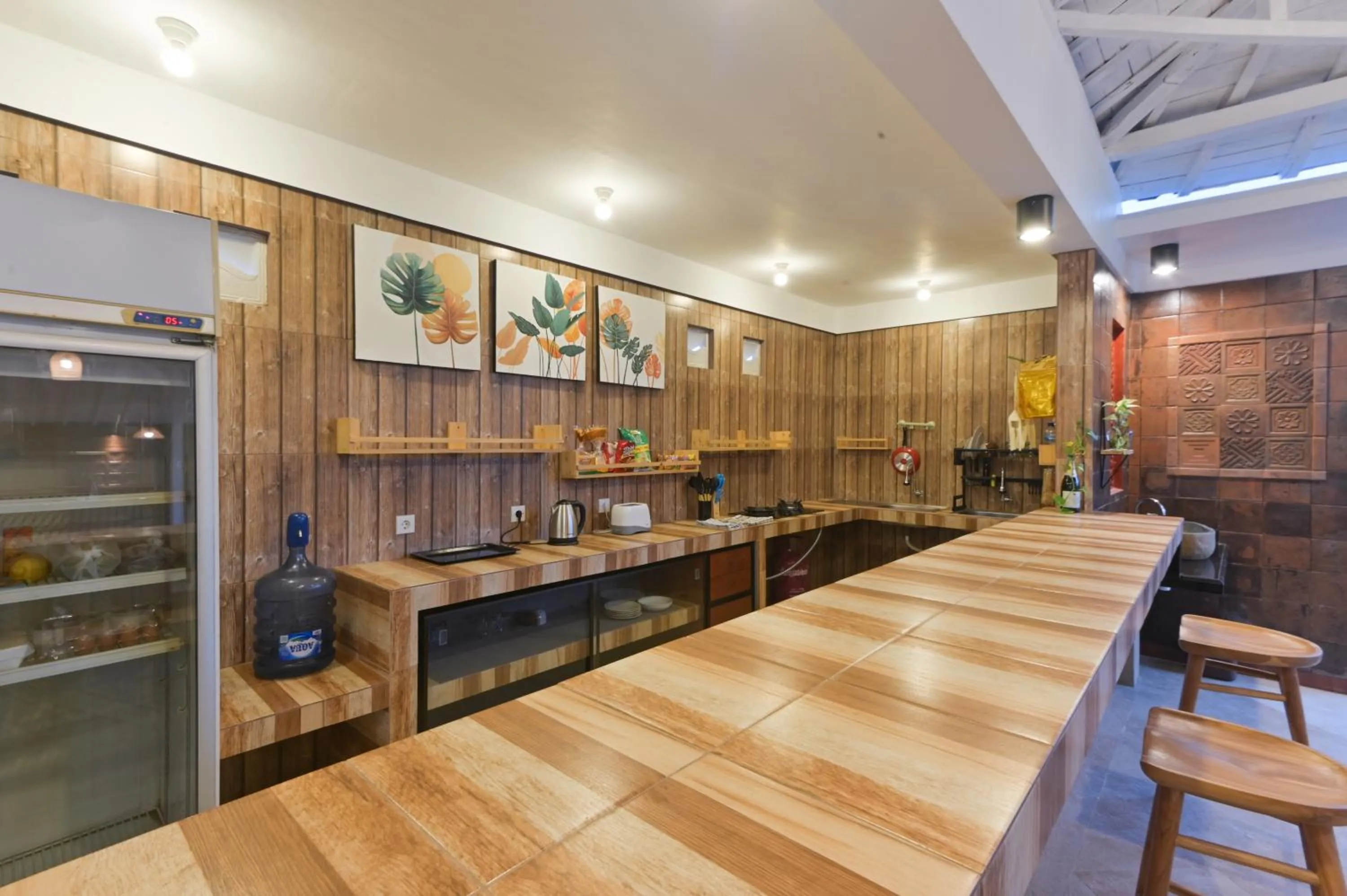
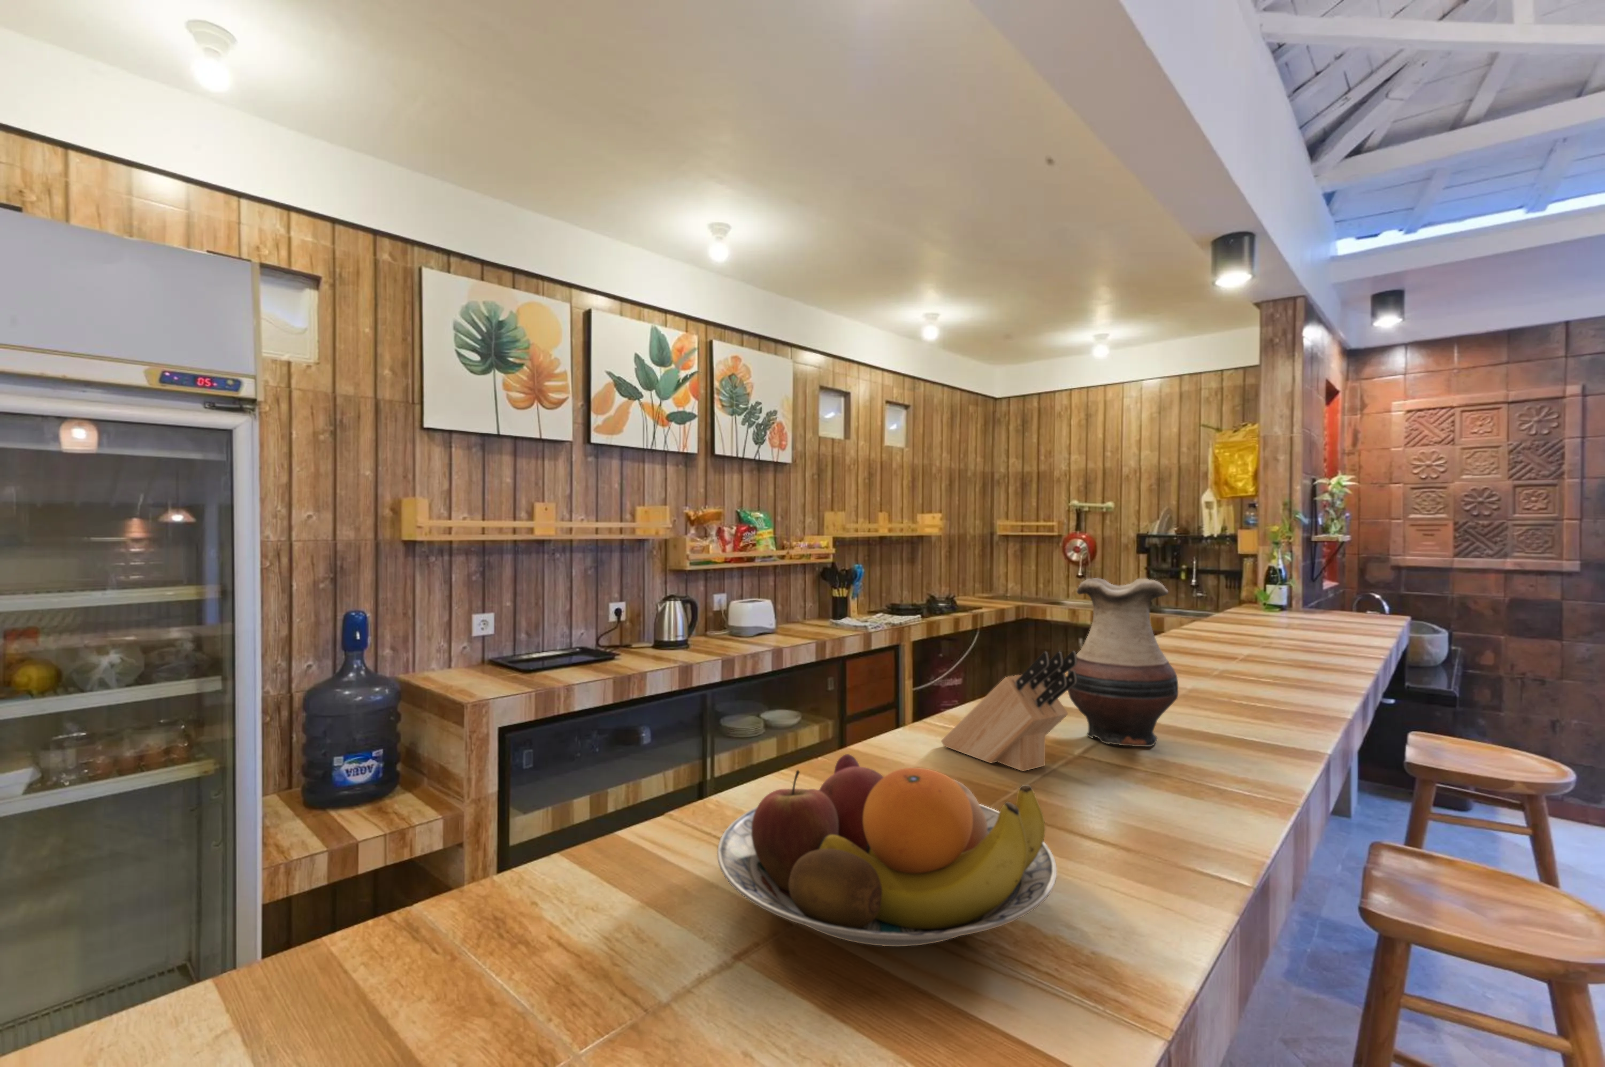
+ vase (1121, 659)
+ fruit bowl (883, 831)
+ knife block (1009, 701)
